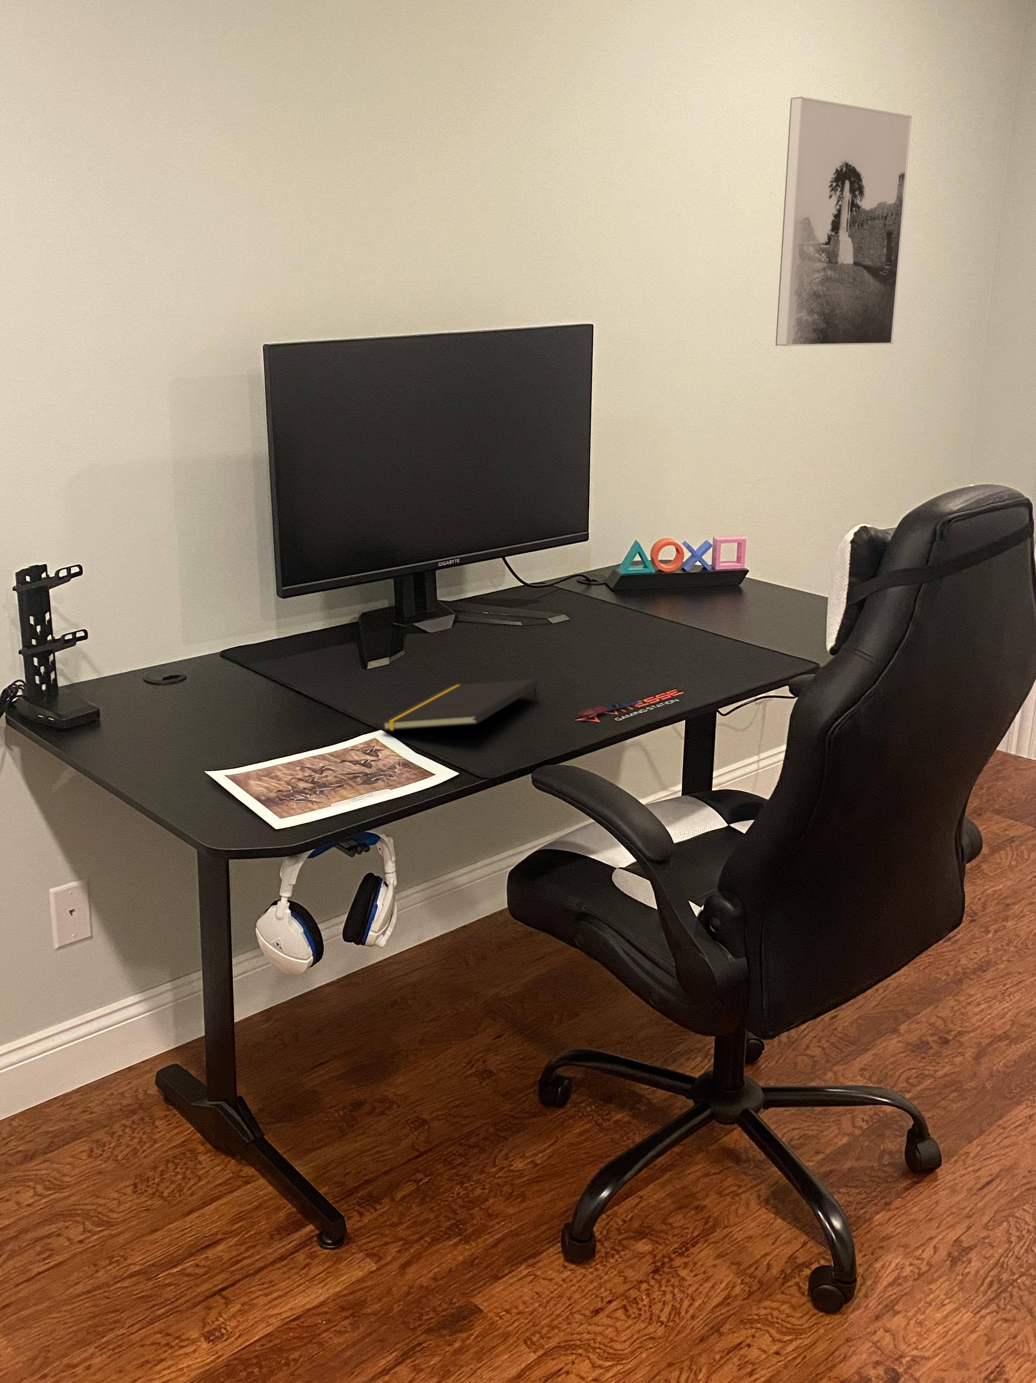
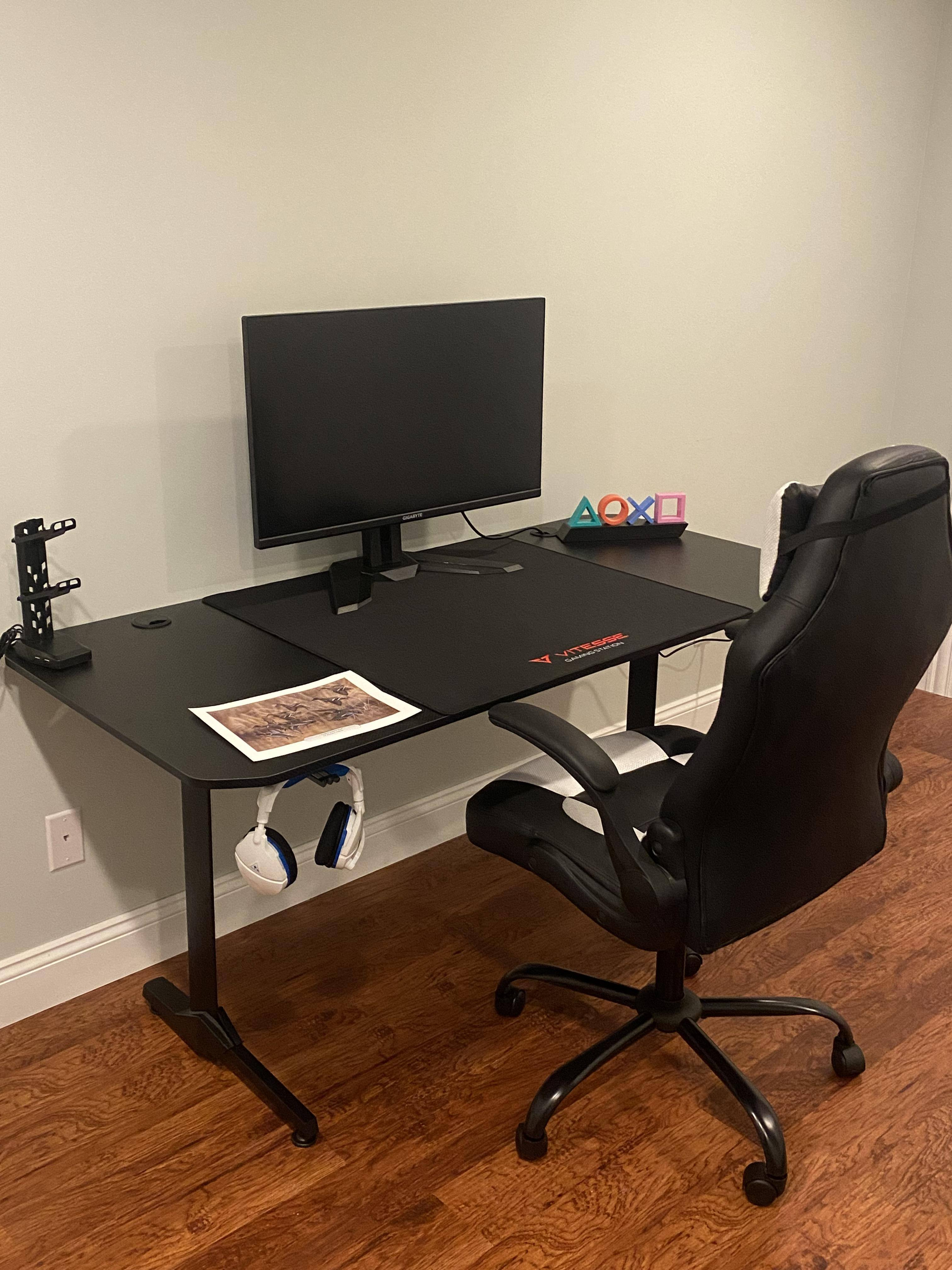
- notepad (462, 703)
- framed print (844, 229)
- pen (612, 707)
